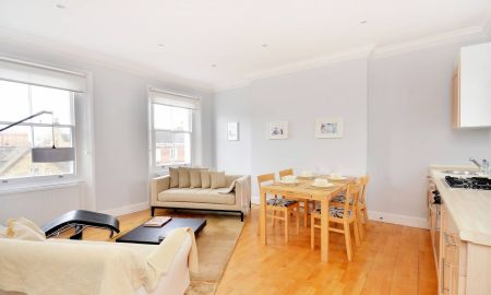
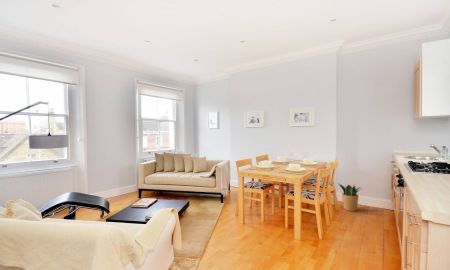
+ potted plant (350, 197)
